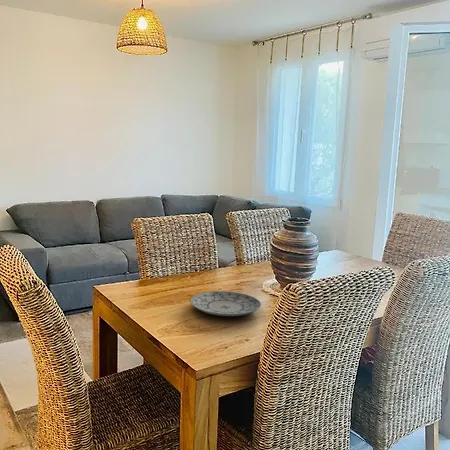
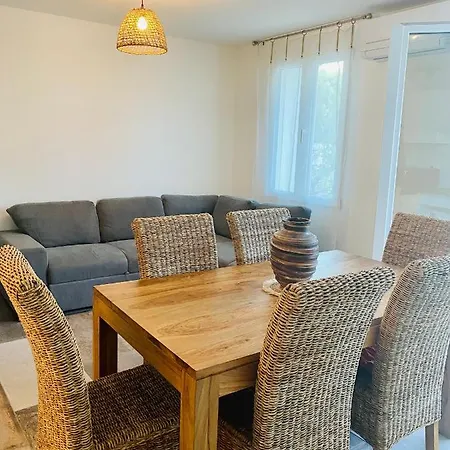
- plate (225, 305)
